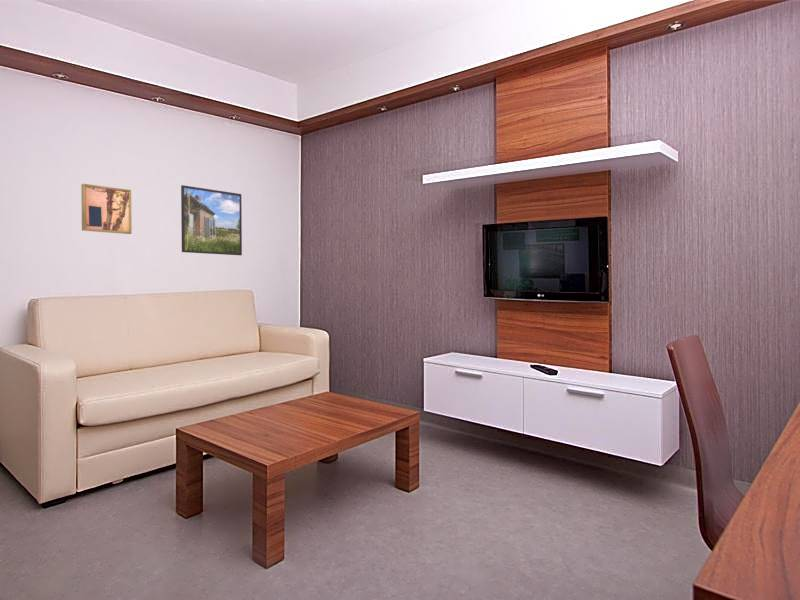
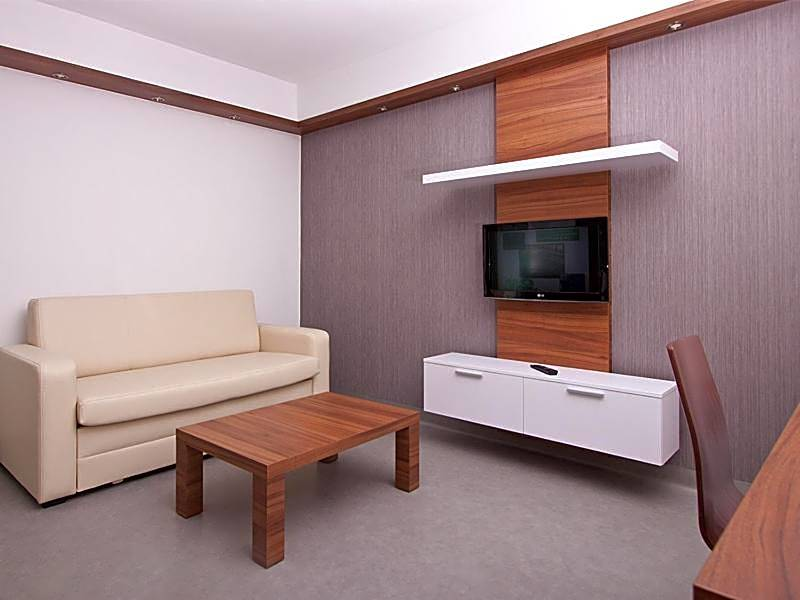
- wall art (107, 209)
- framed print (212, 221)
